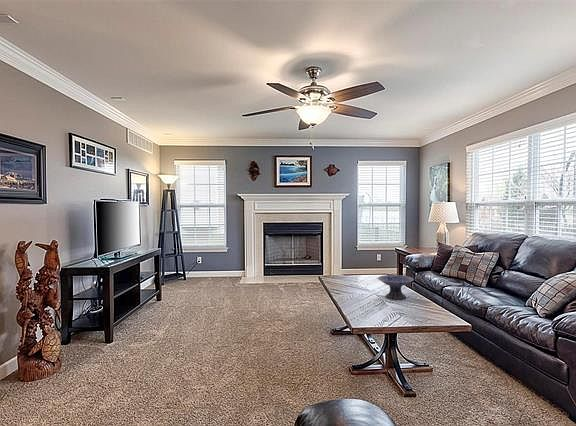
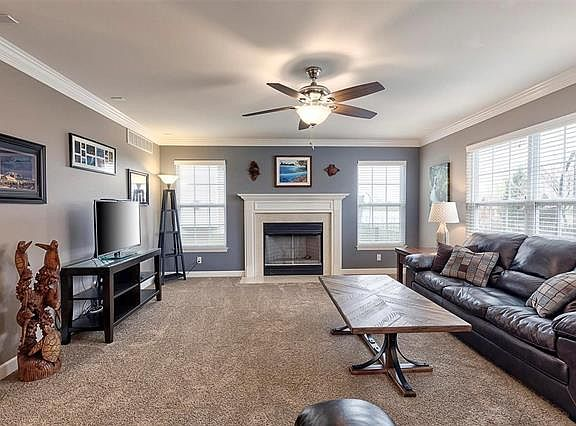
- decorative bowl (395, 287)
